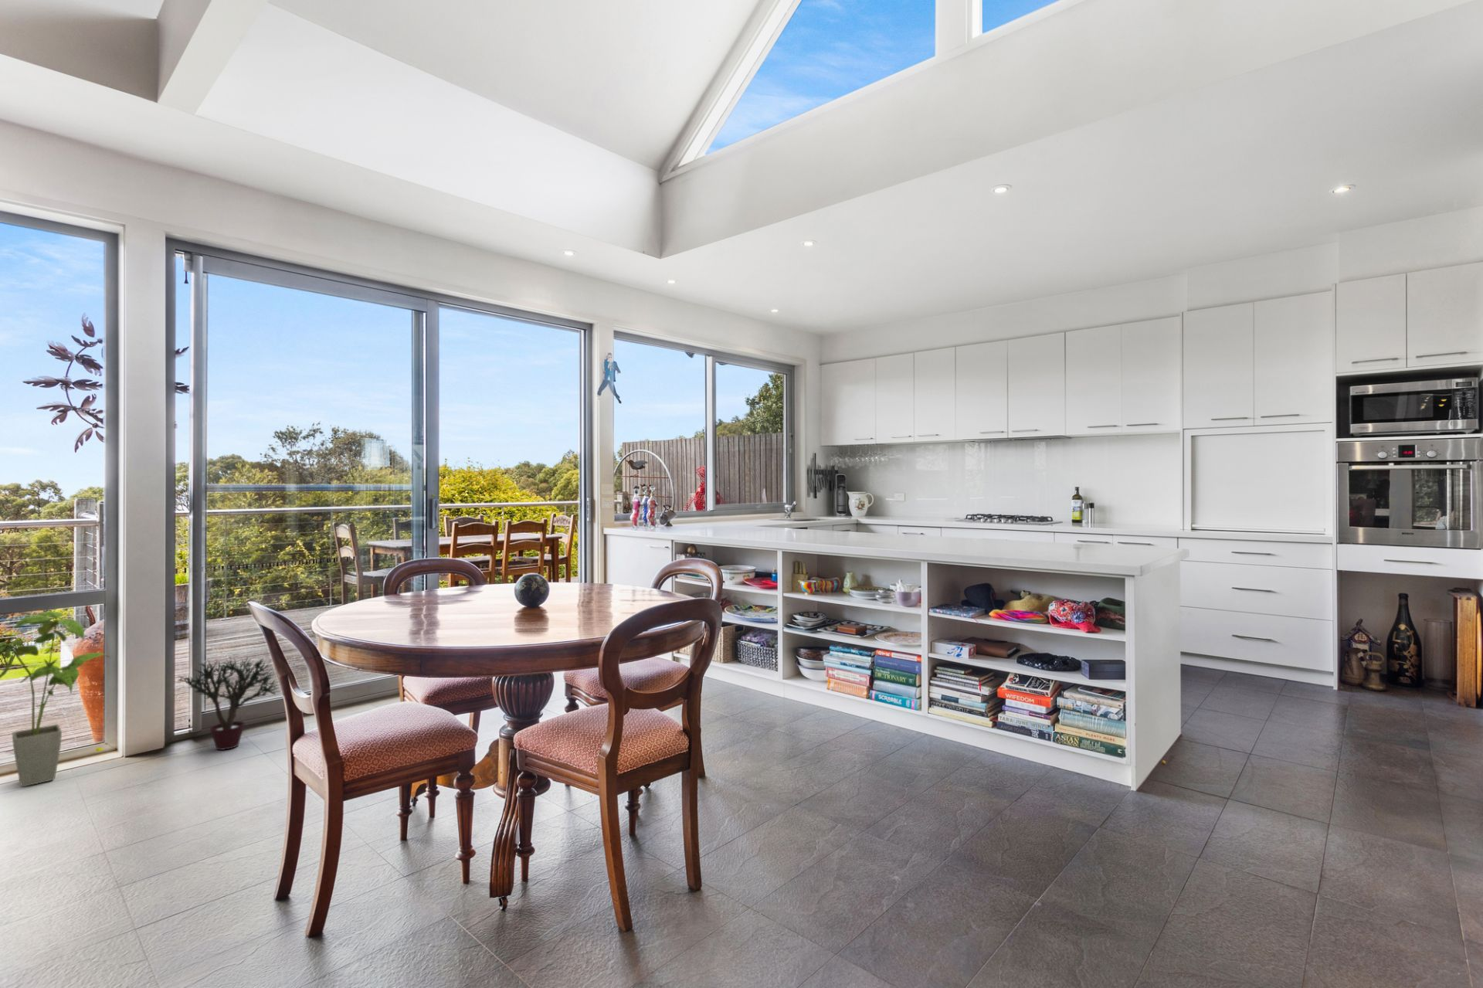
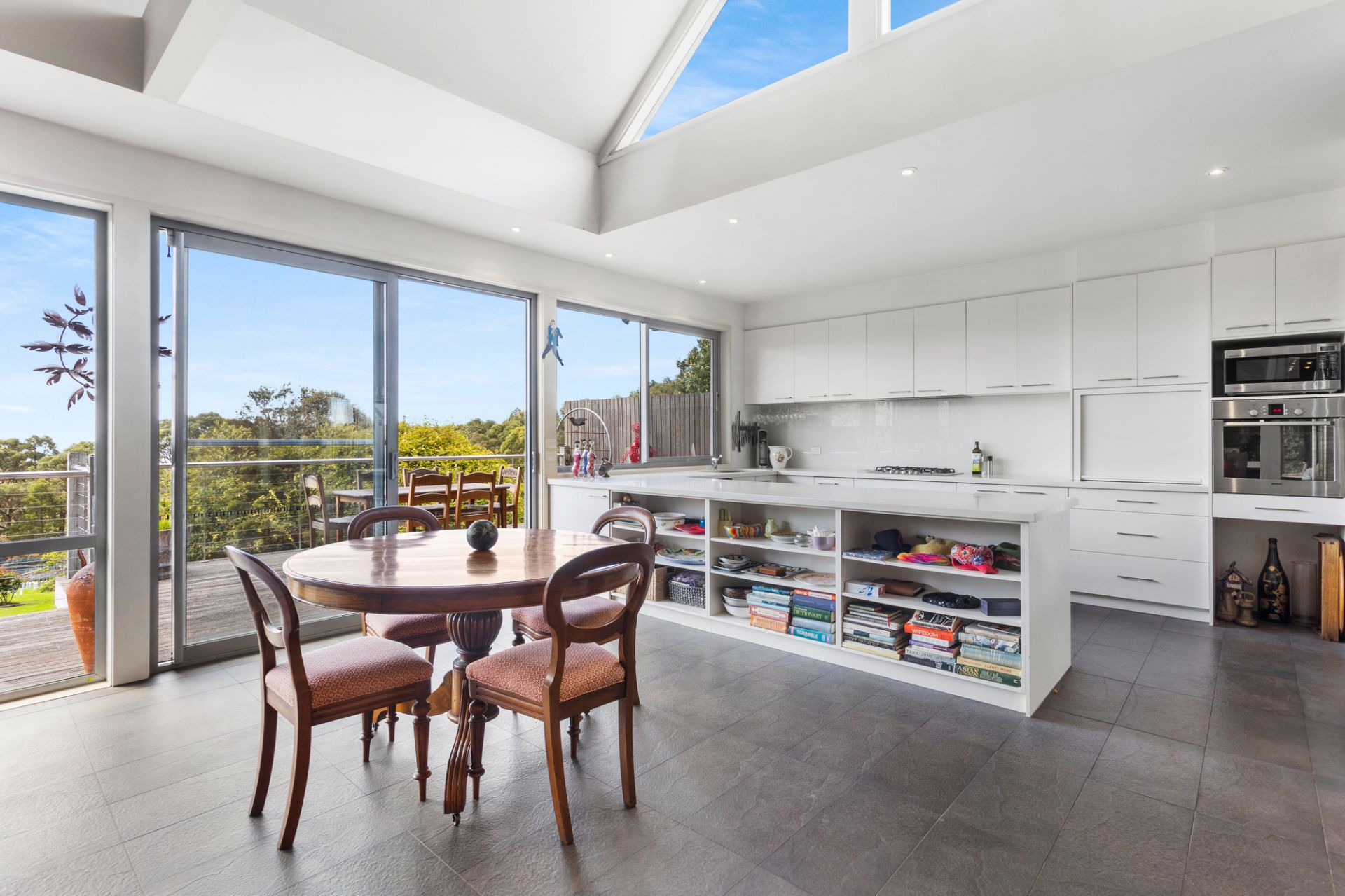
- potted plant (228, 701)
- house plant (53, 695)
